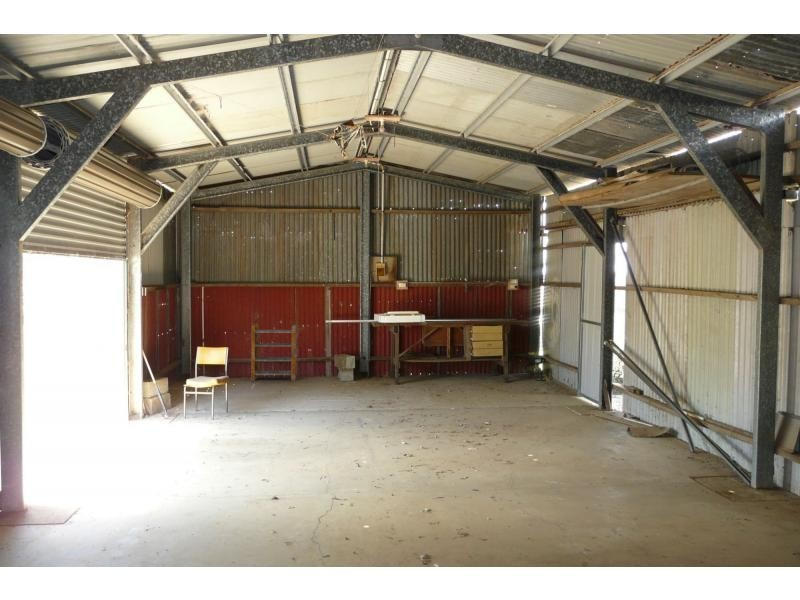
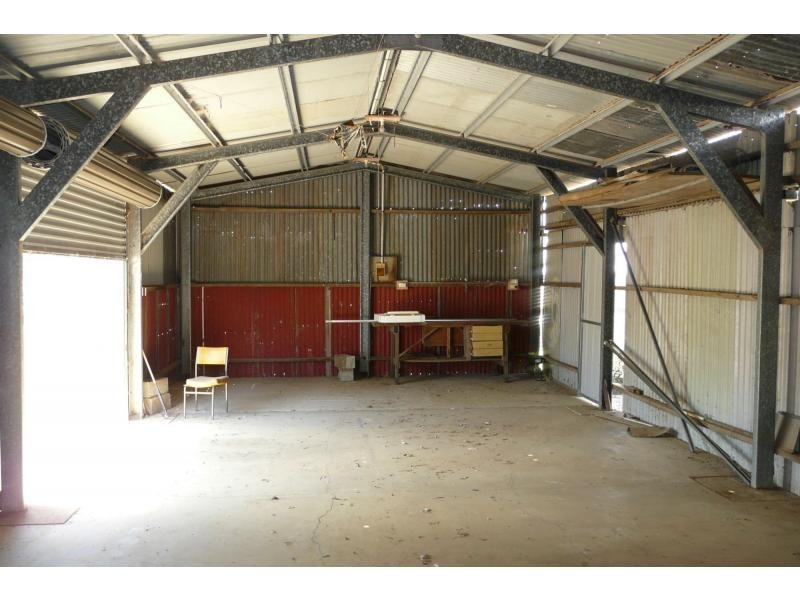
- shelving unit (274, 357)
